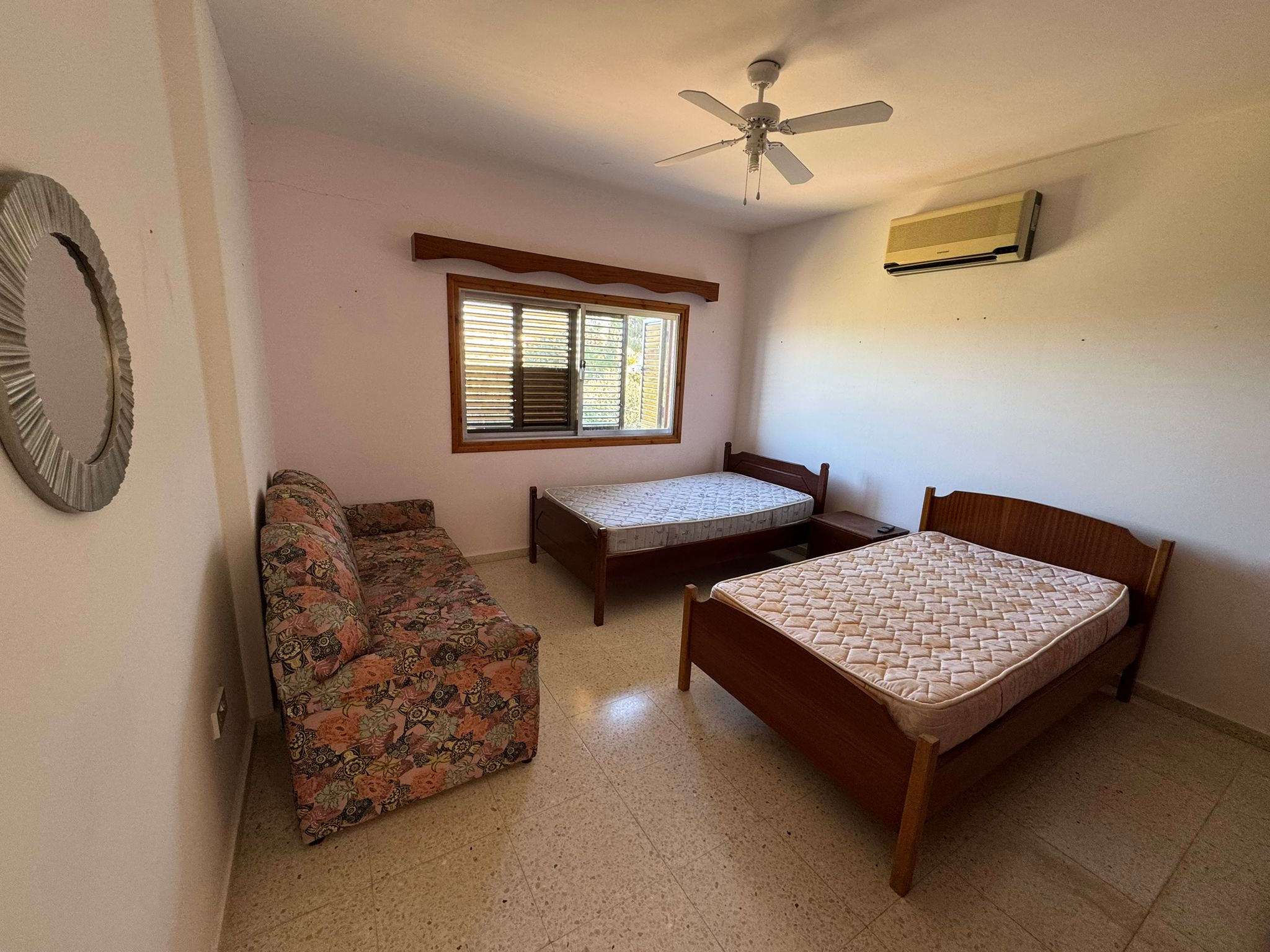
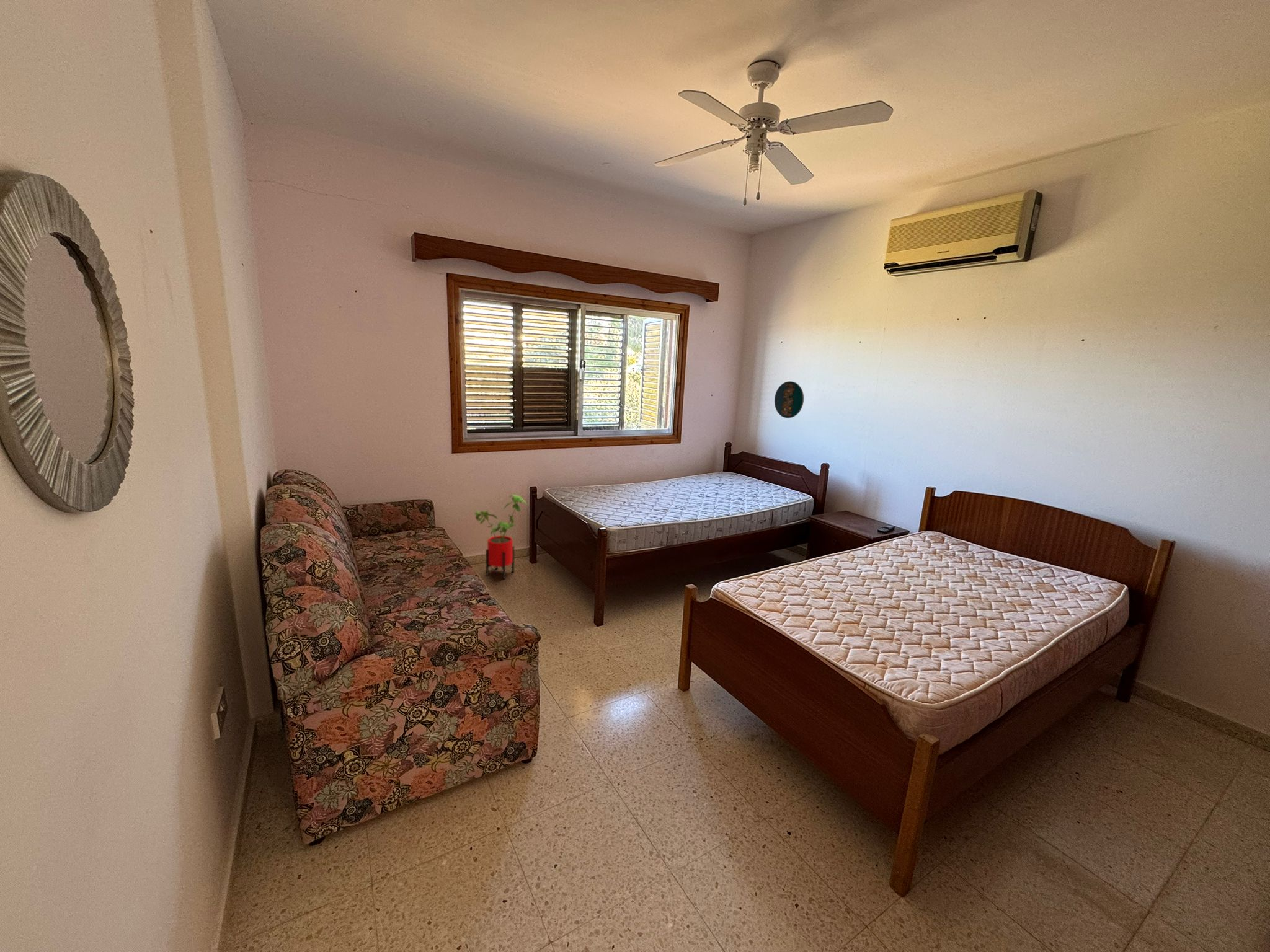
+ house plant (504, 535)
+ decorative plate (788, 400)
